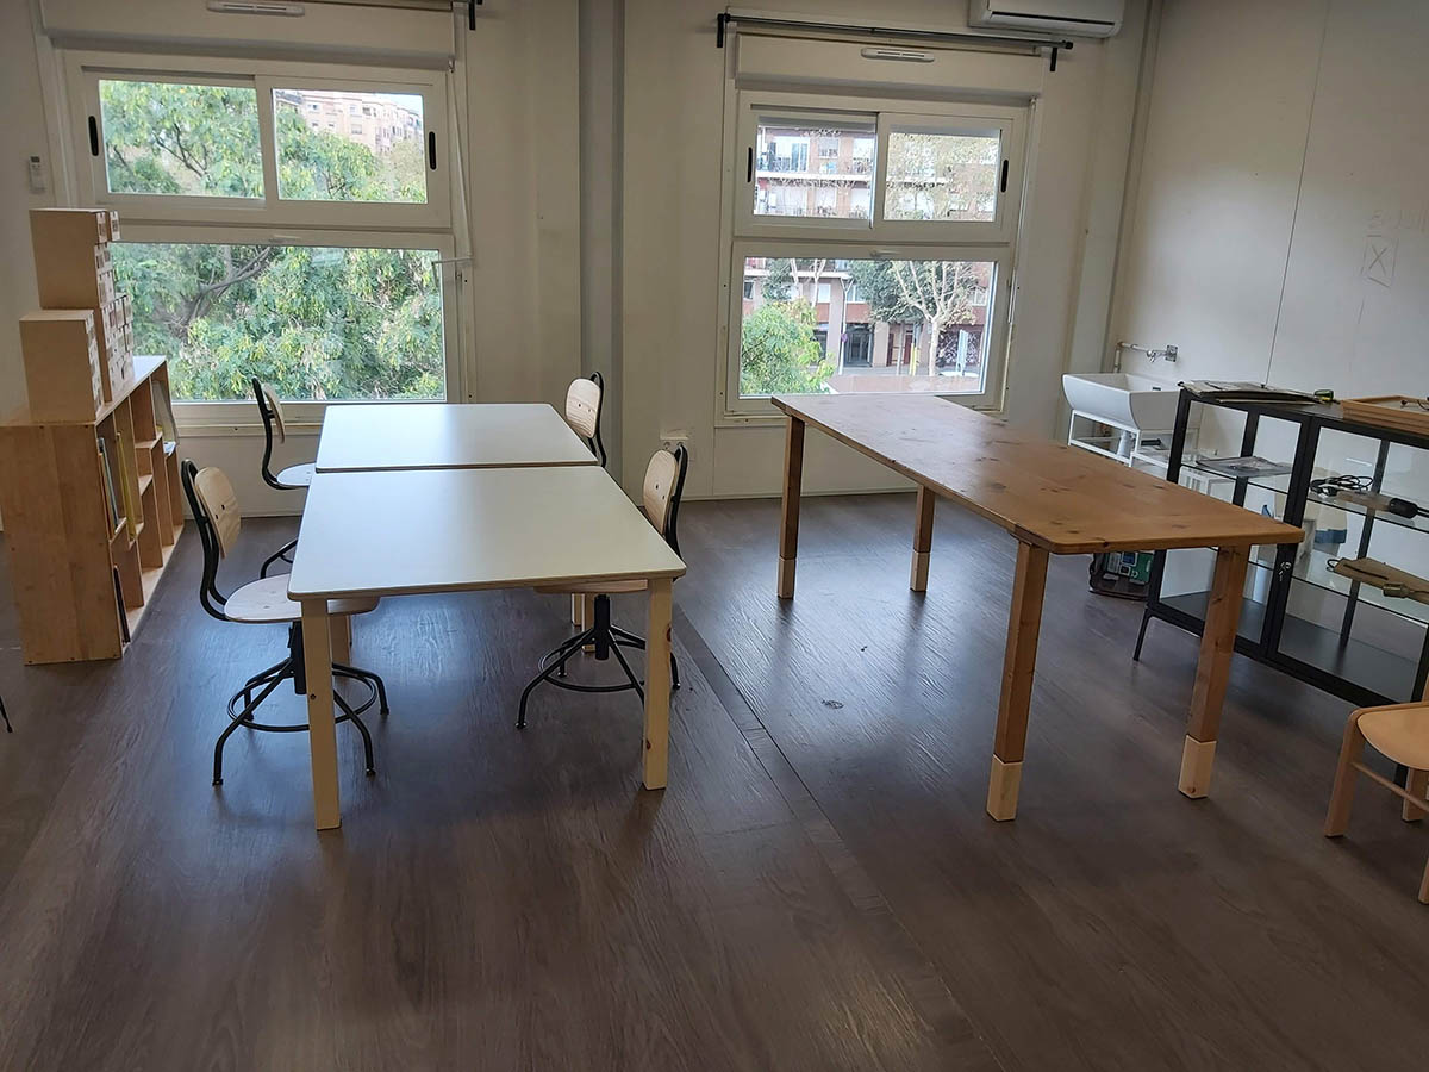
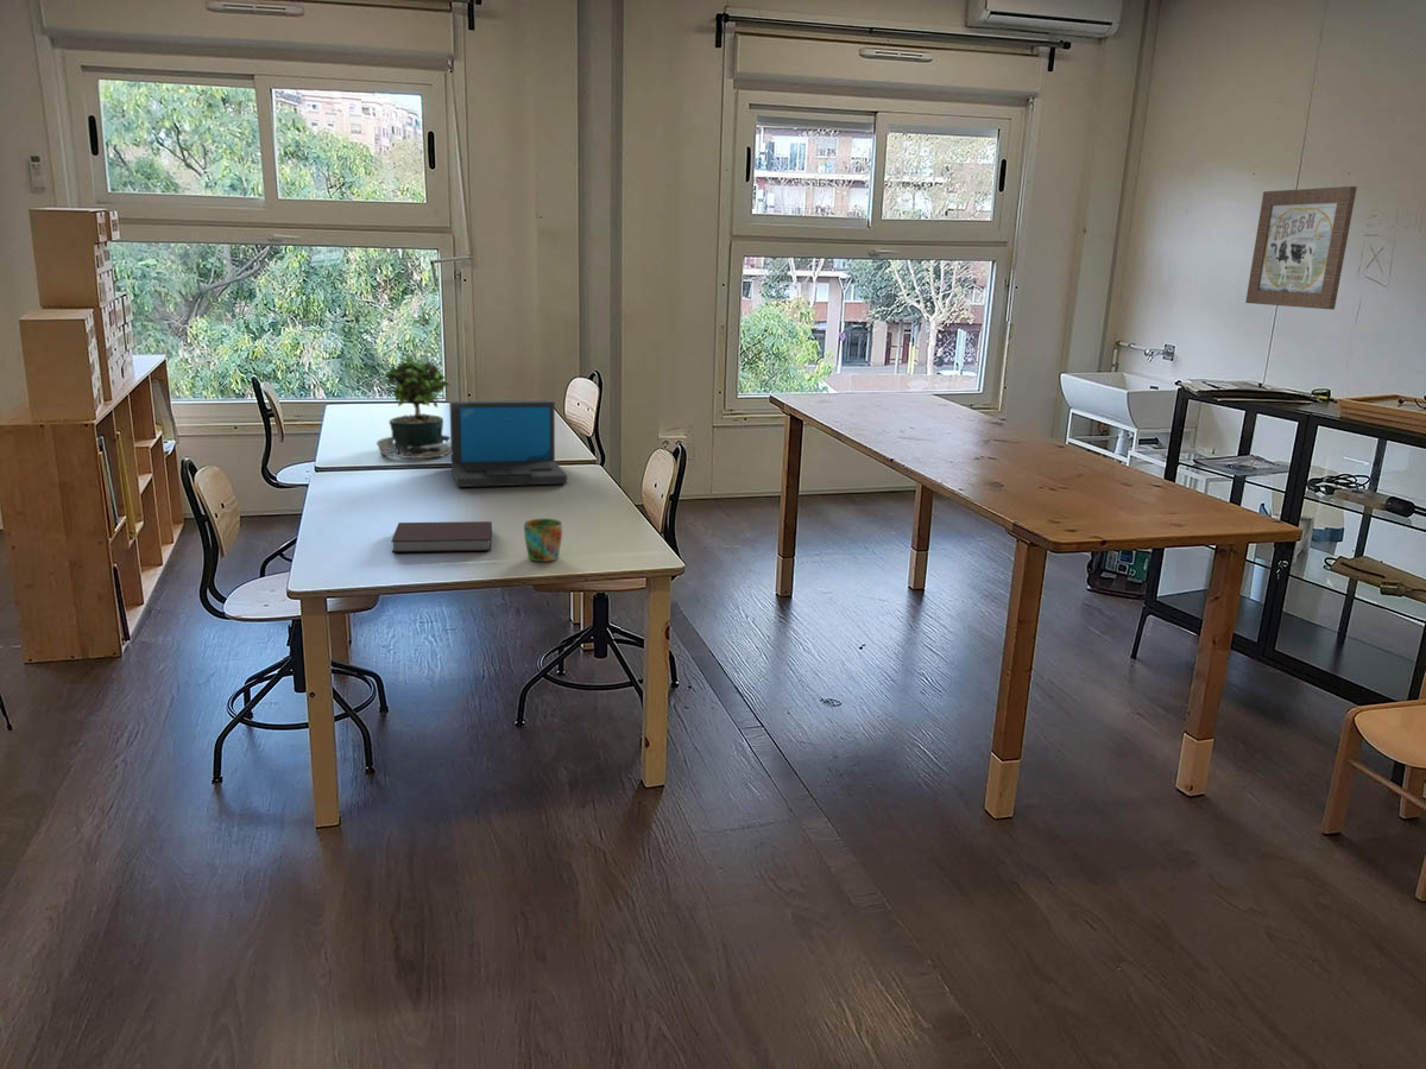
+ notebook (443, 536)
+ potted plant (422, 403)
+ laptop (507, 442)
+ mug (543, 542)
+ wall art (1298, 248)
